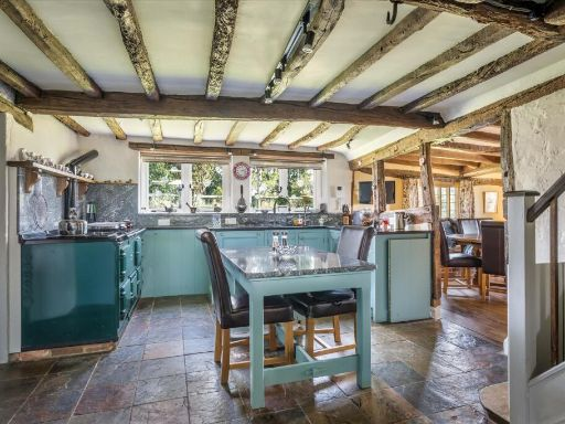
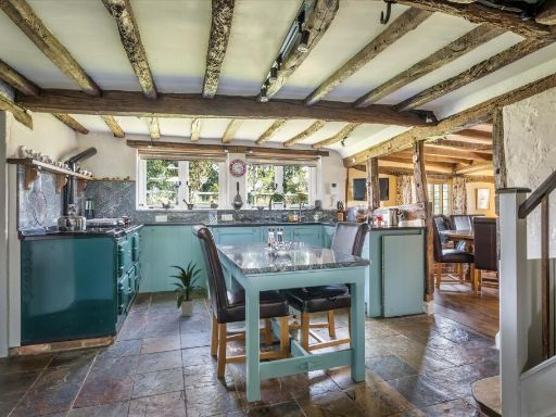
+ indoor plant (186, 288)
